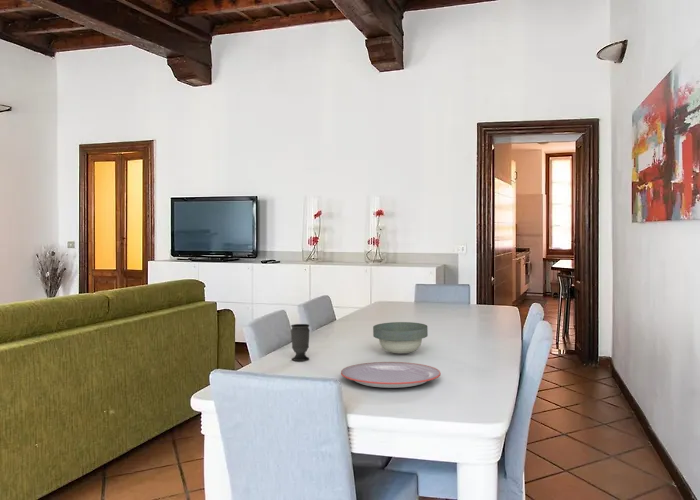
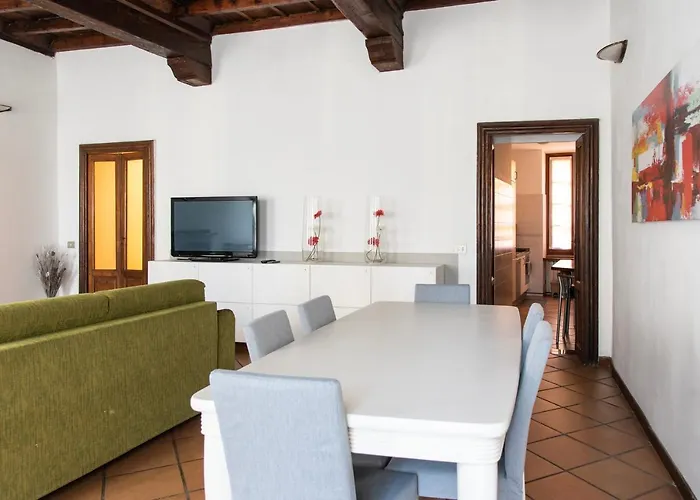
- bowl (400, 339)
- plate (390, 375)
- cup (300, 342)
